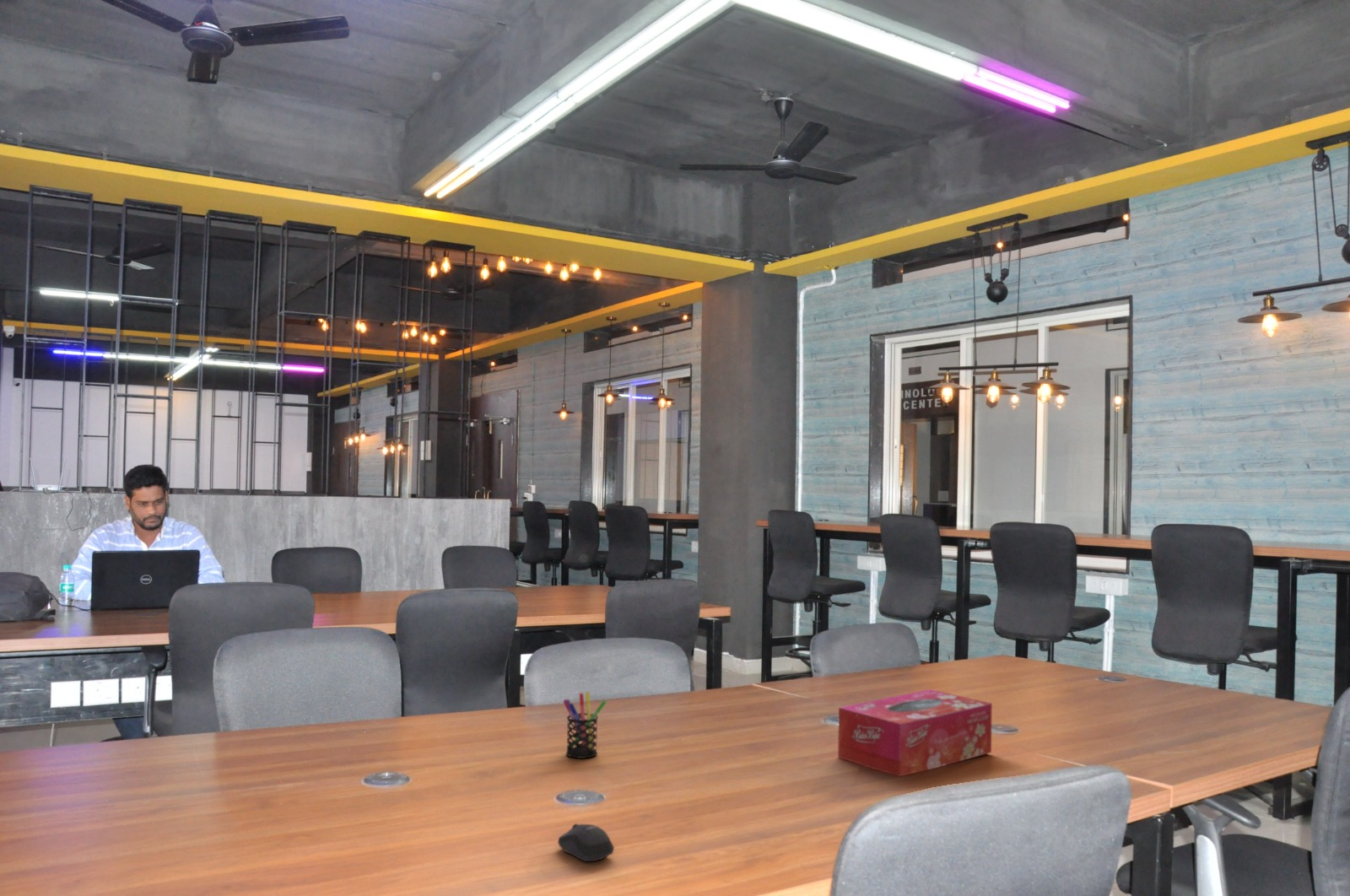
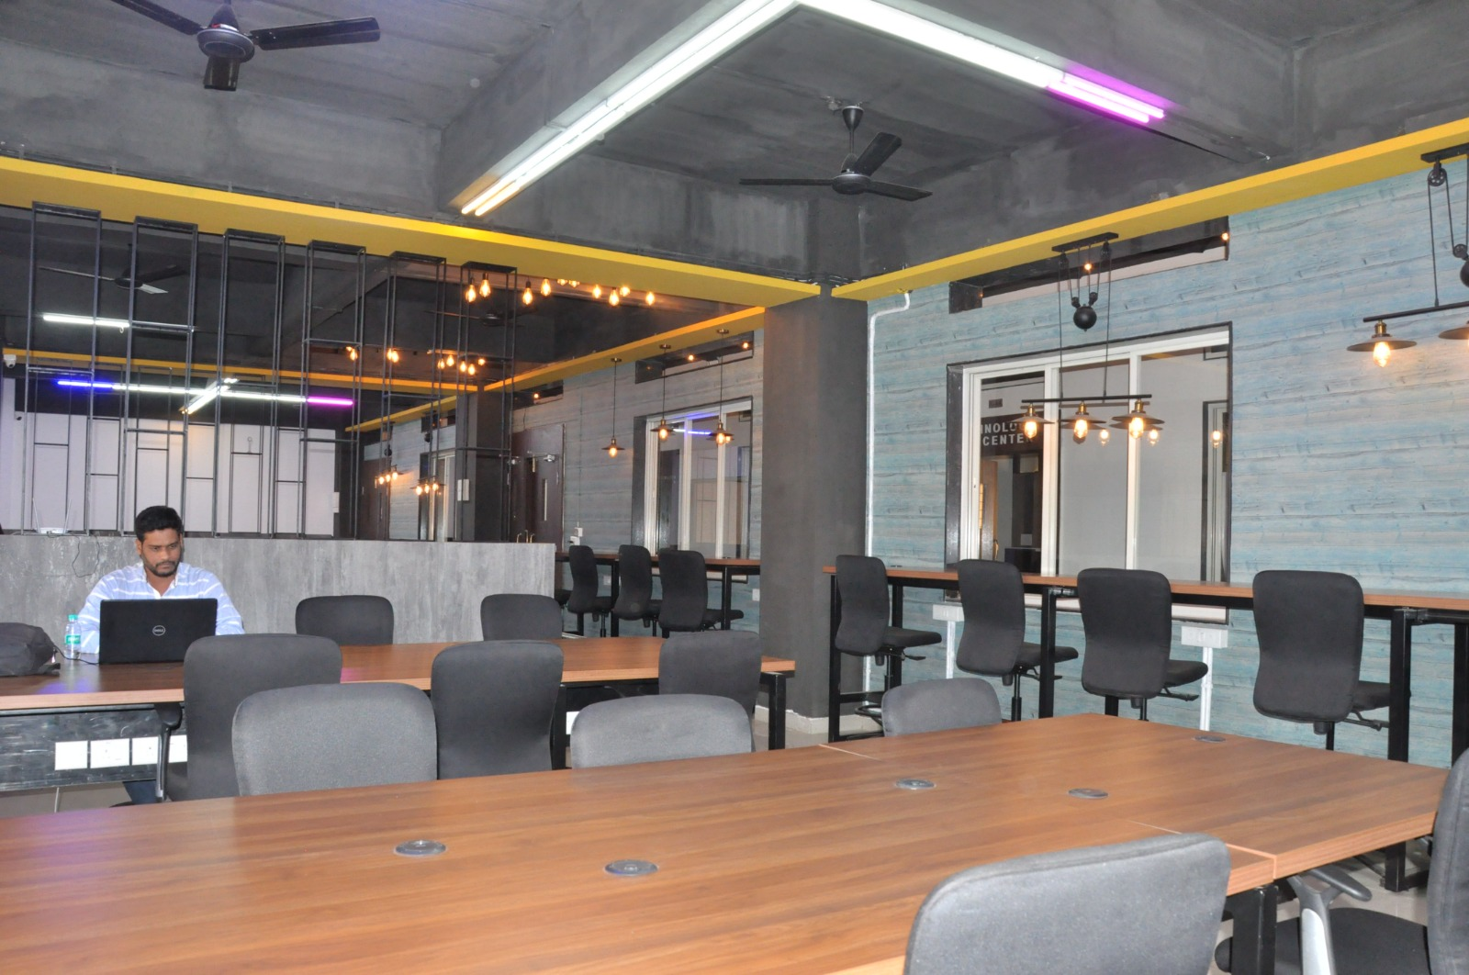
- tissue box (915, 730)
- pen holder (586, 722)
- computer mouse (586, 838)
